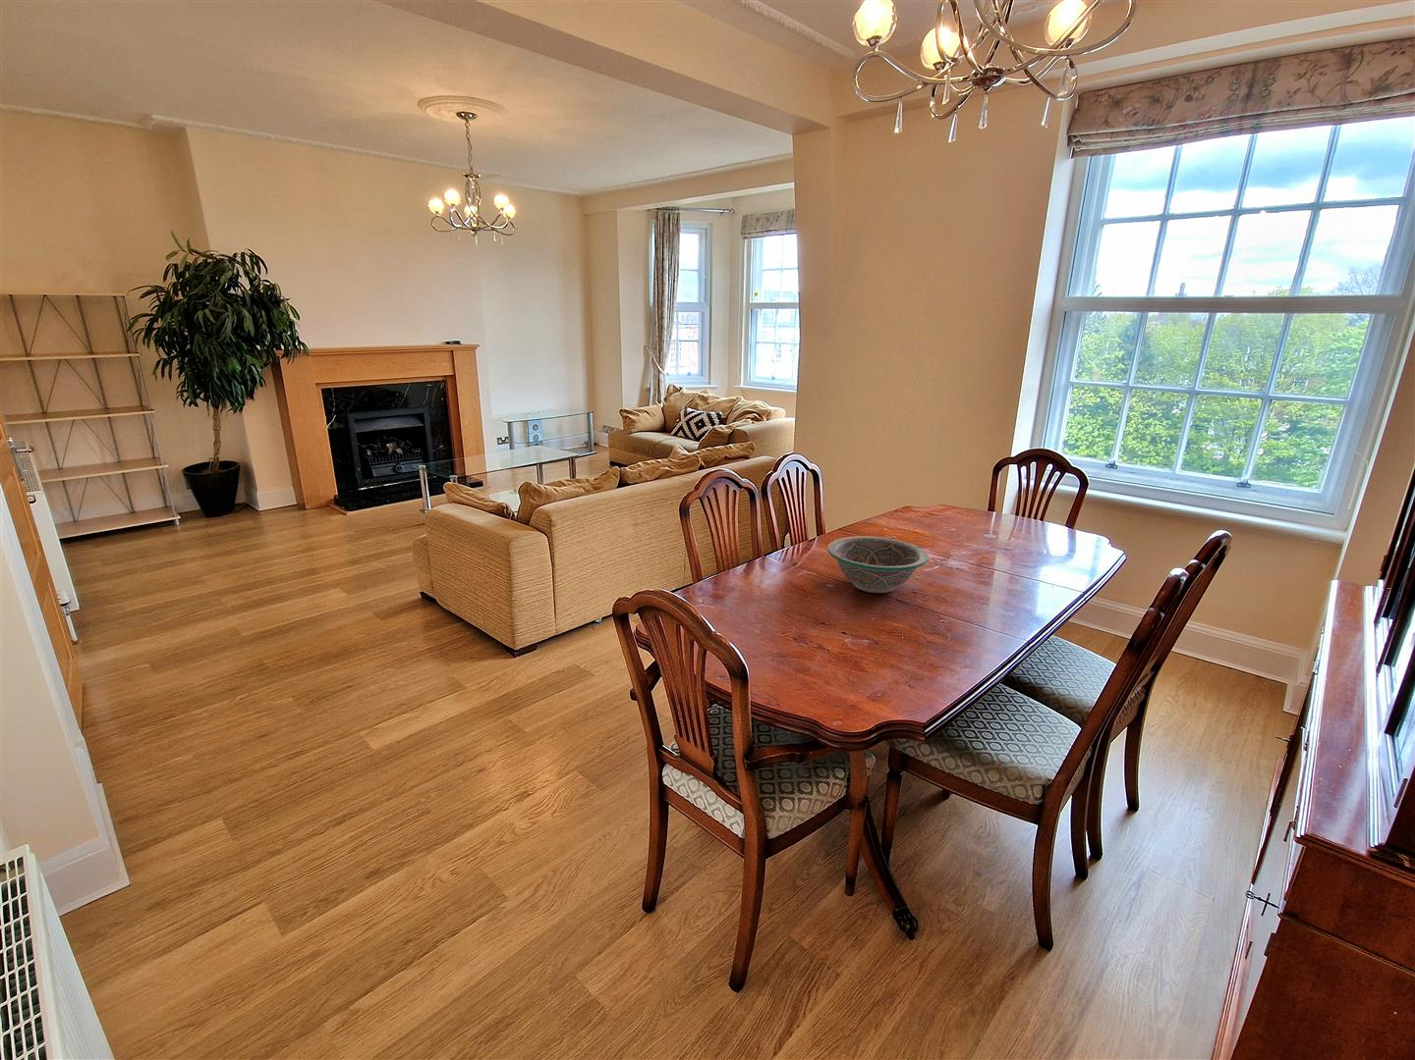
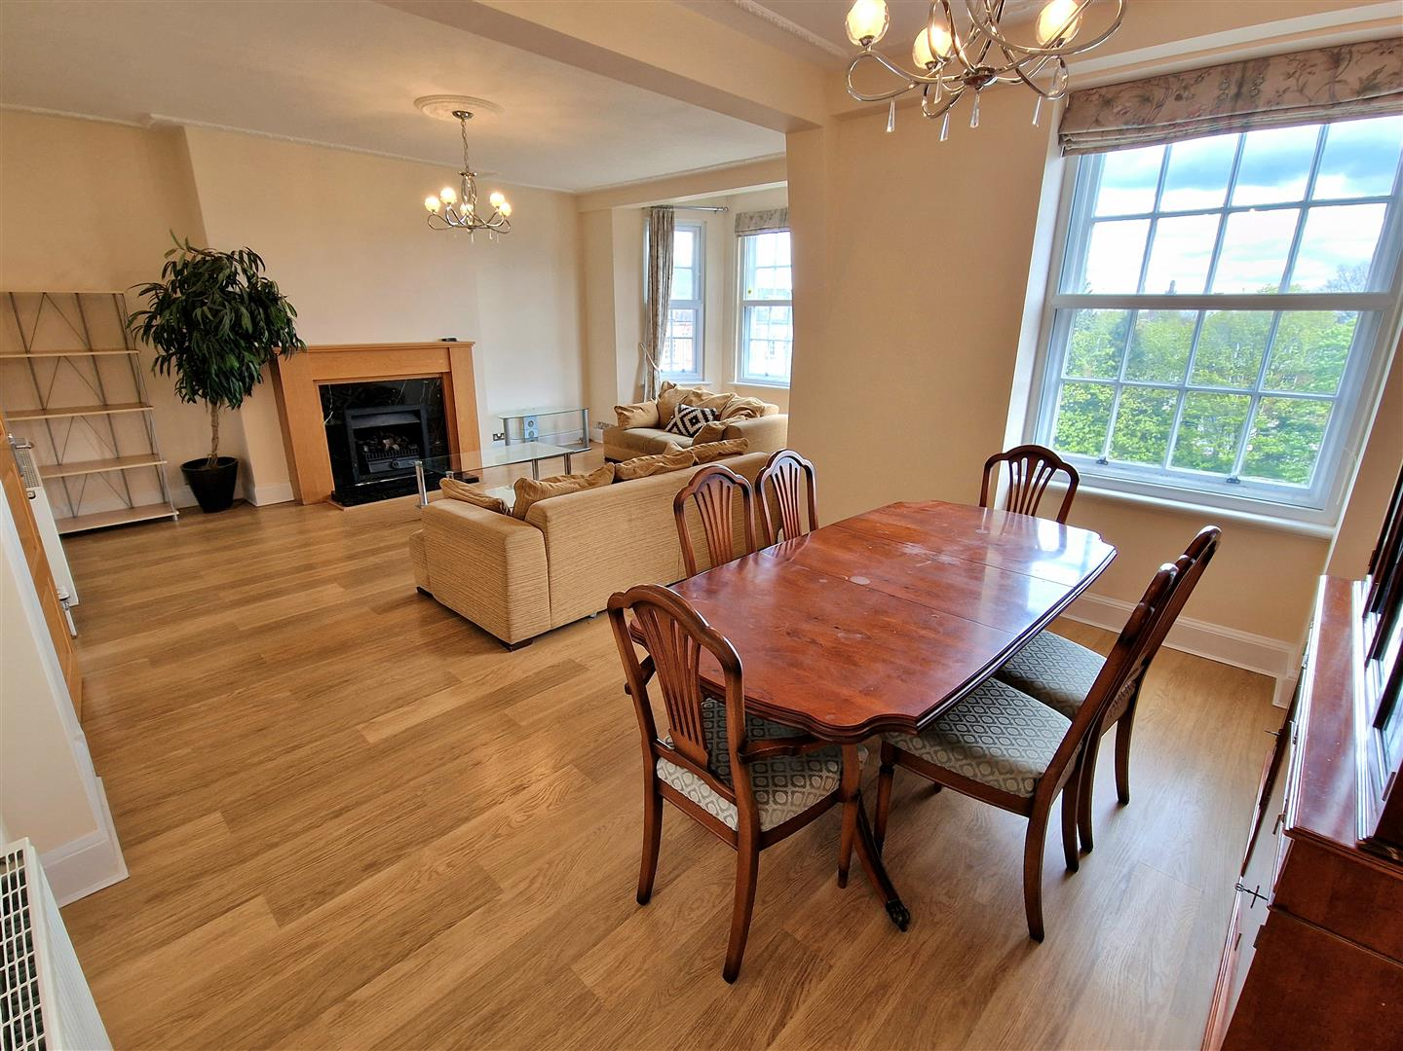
- bowl (876, 567)
